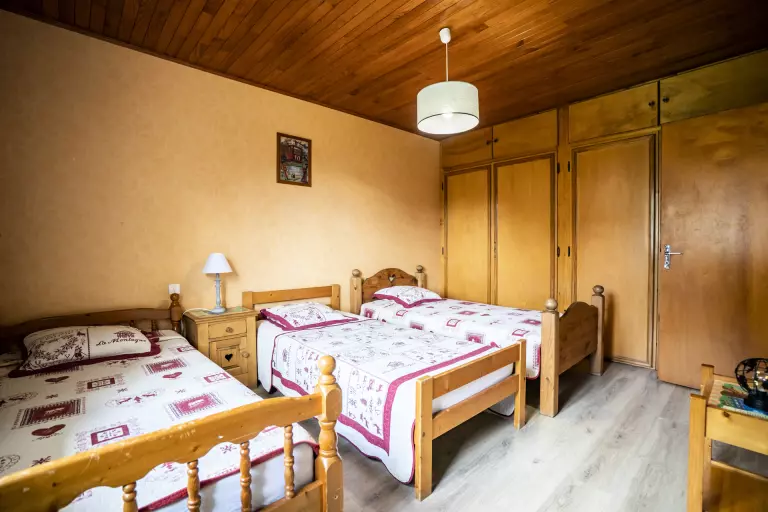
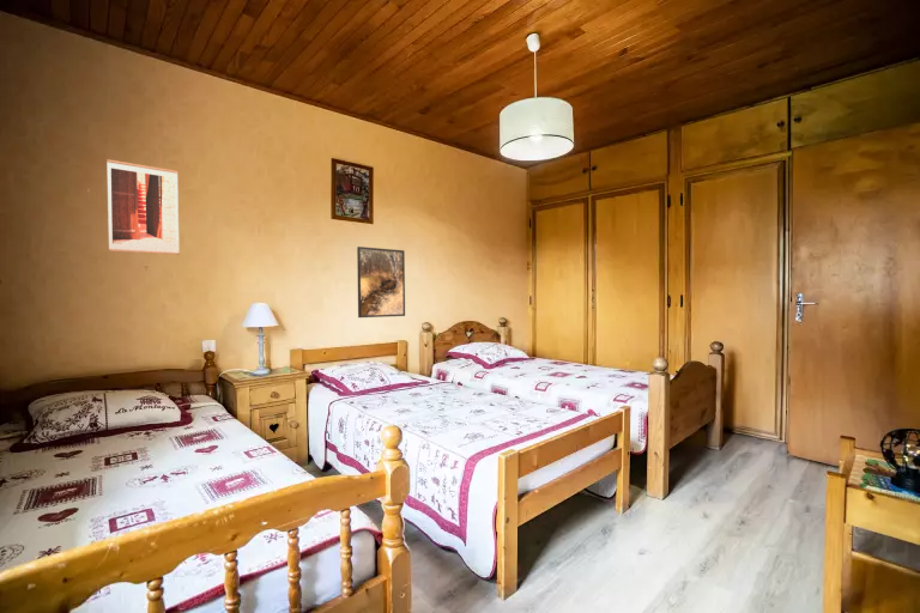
+ wall art (144, 208)
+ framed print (382, 283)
